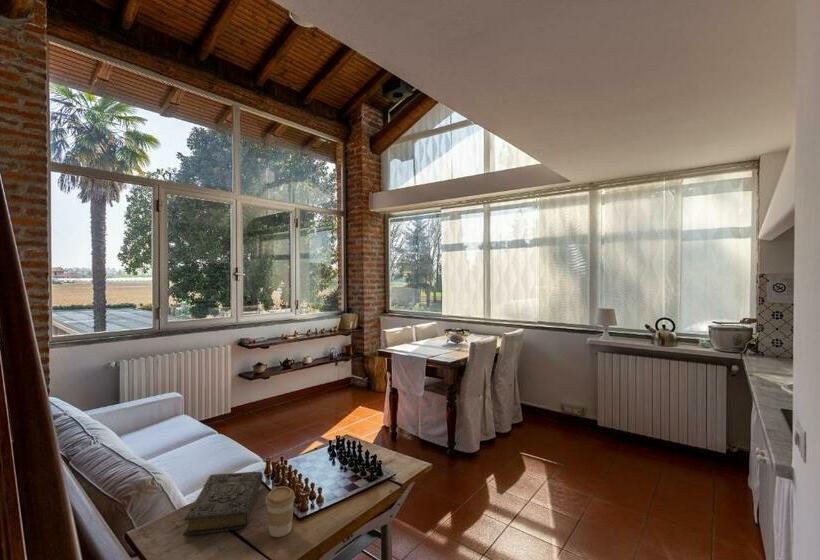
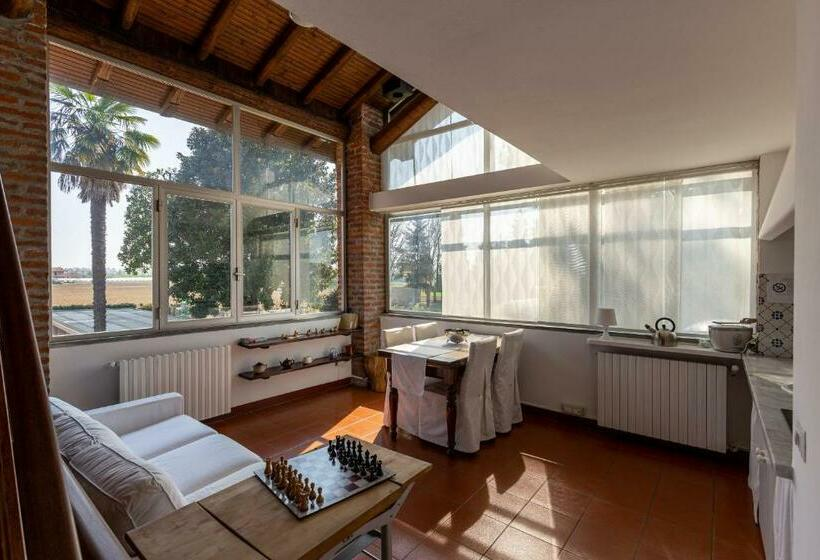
- book (226, 499)
- coffee cup (280, 510)
